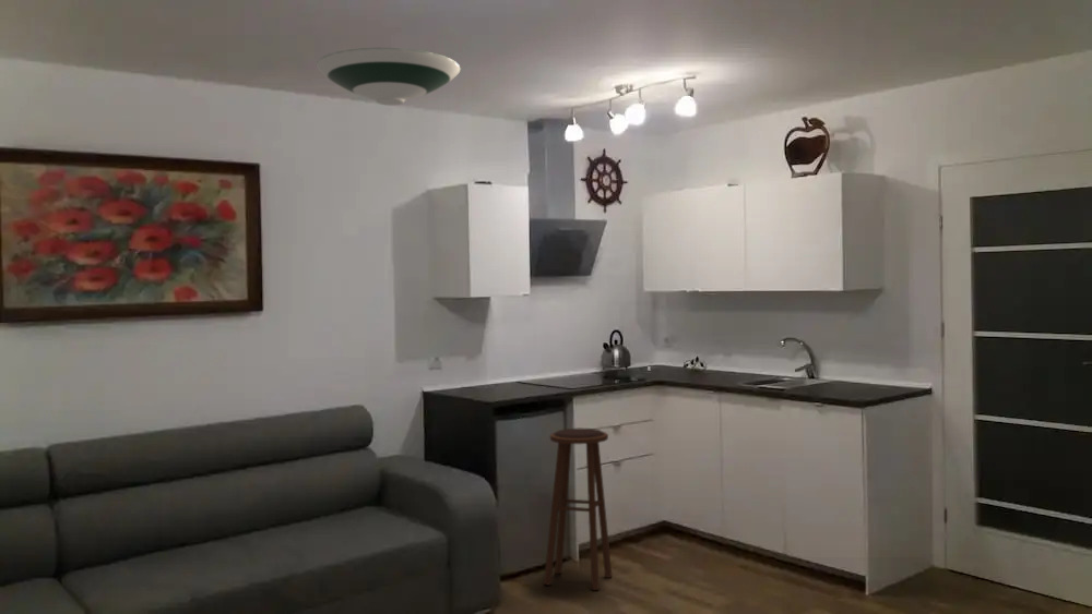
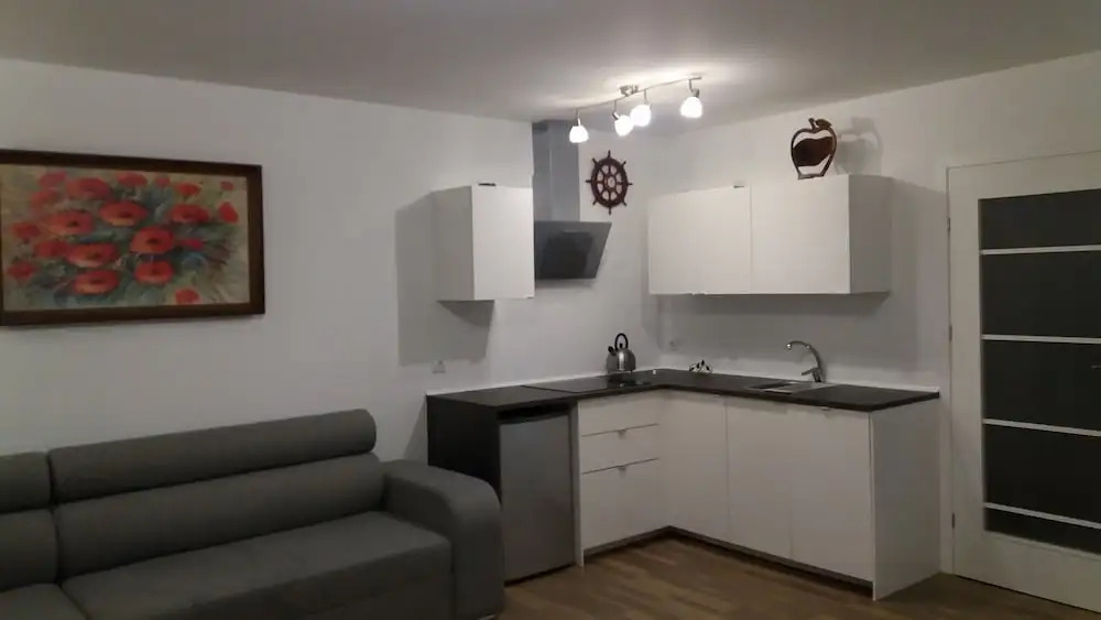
- stool (578, 507)
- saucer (389, 85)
